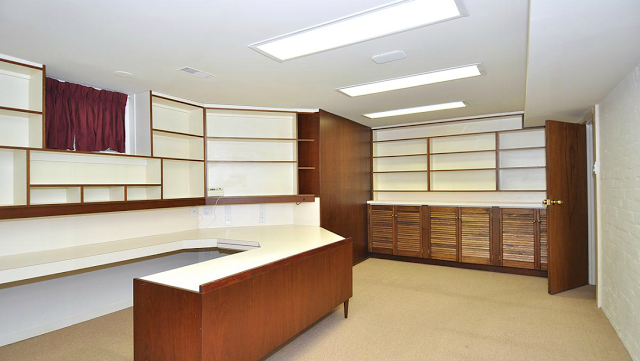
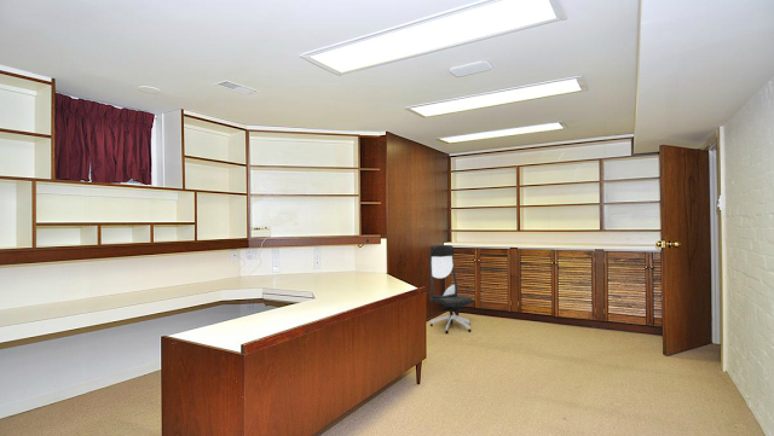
+ office chair (454, 286)
